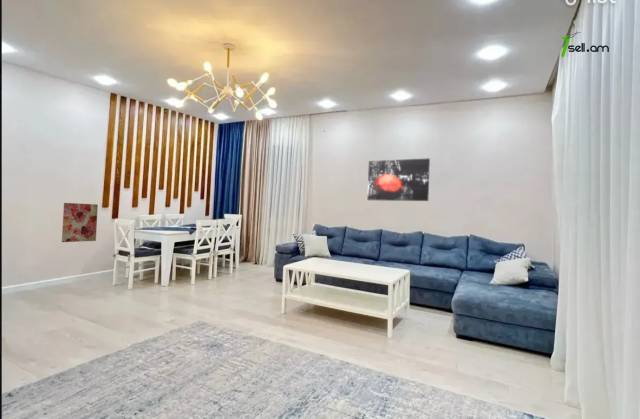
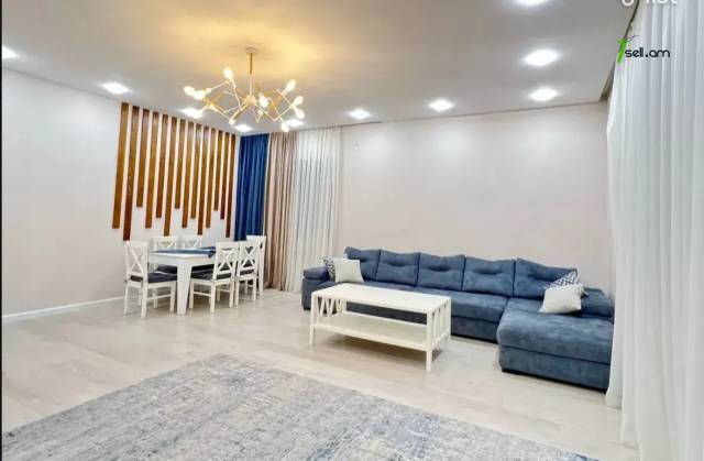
- wall art (397, 180)
- wall art (80, 222)
